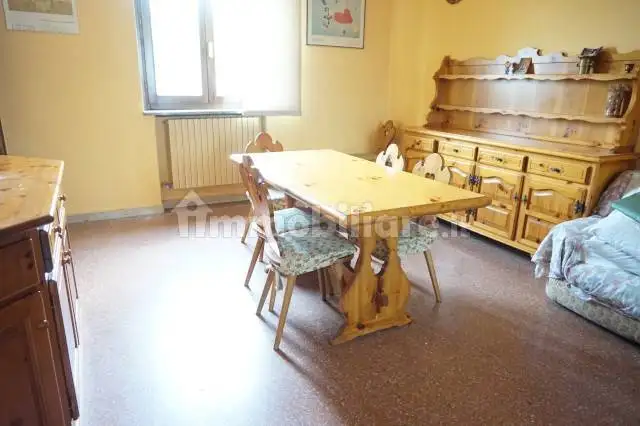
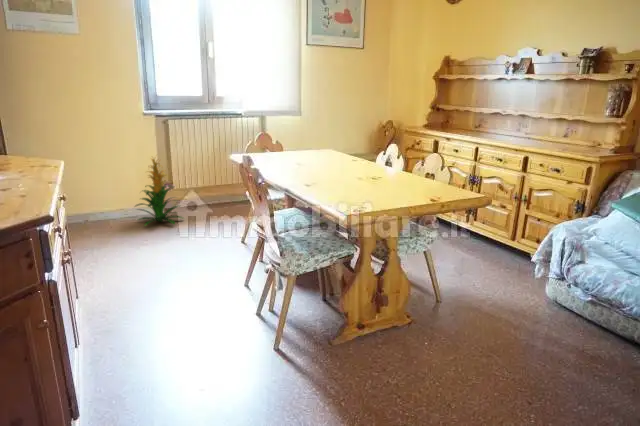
+ indoor plant (157, 188)
